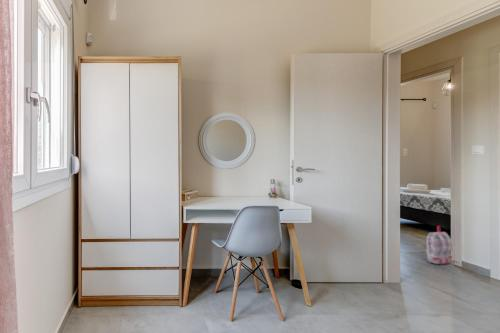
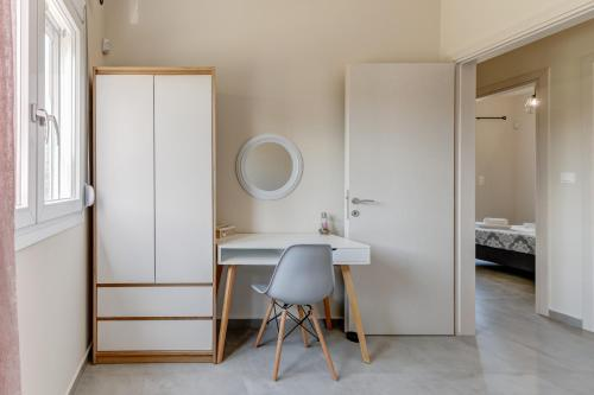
- backpack (439, 244)
